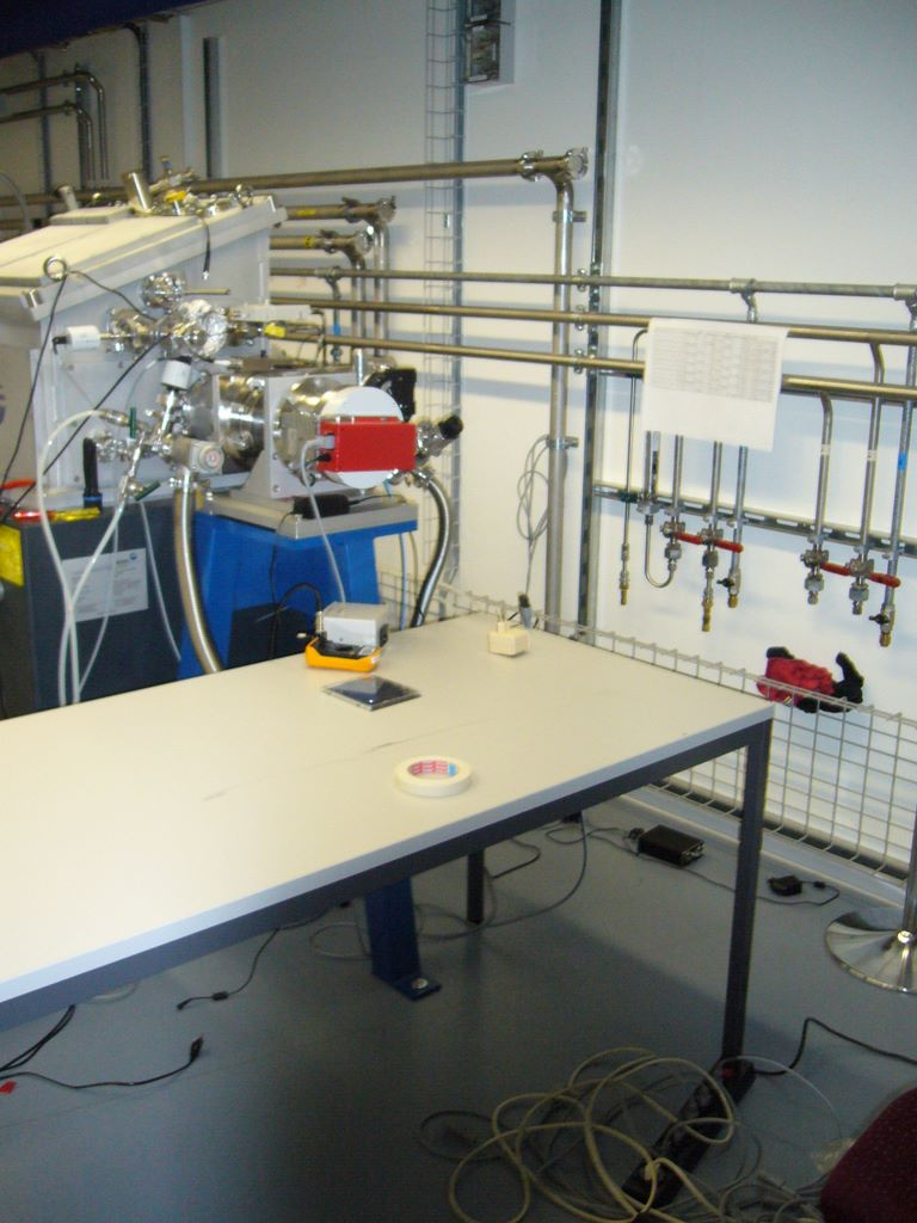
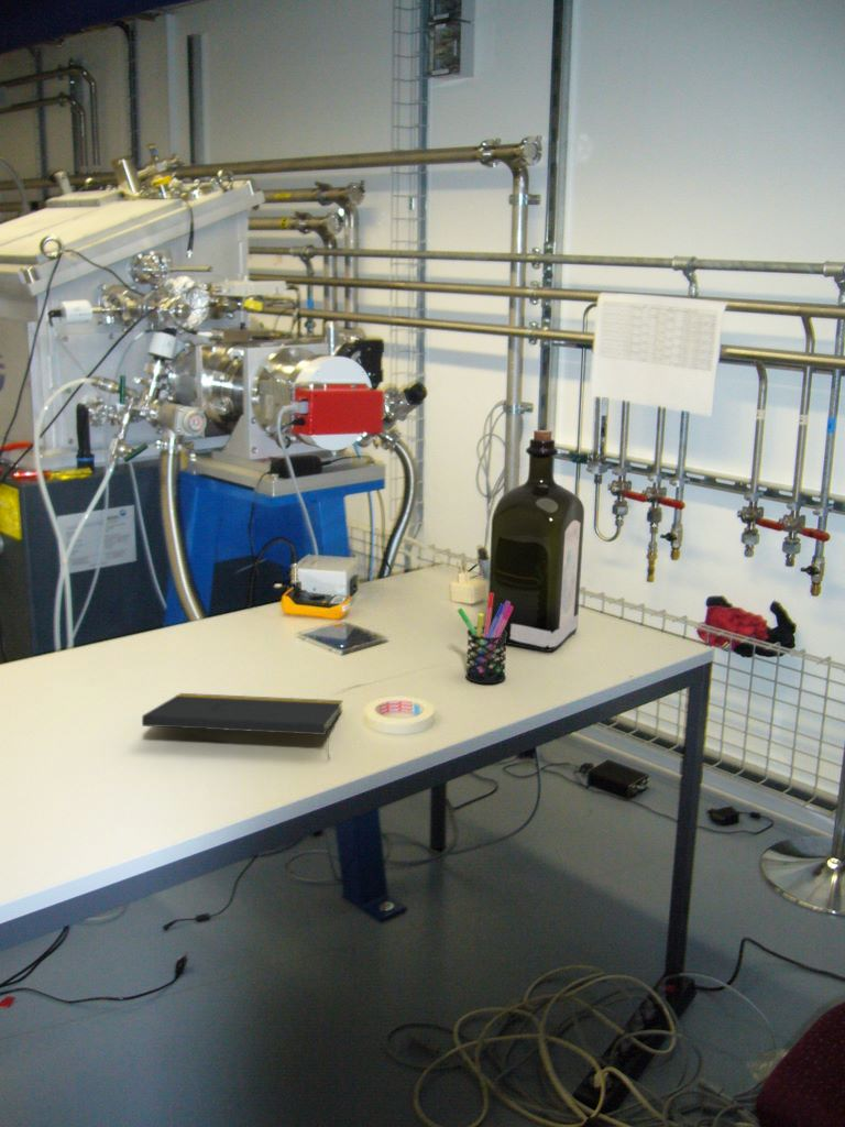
+ notepad (248, 712)
+ liquor (538, 535)
+ pen holder (482, 636)
